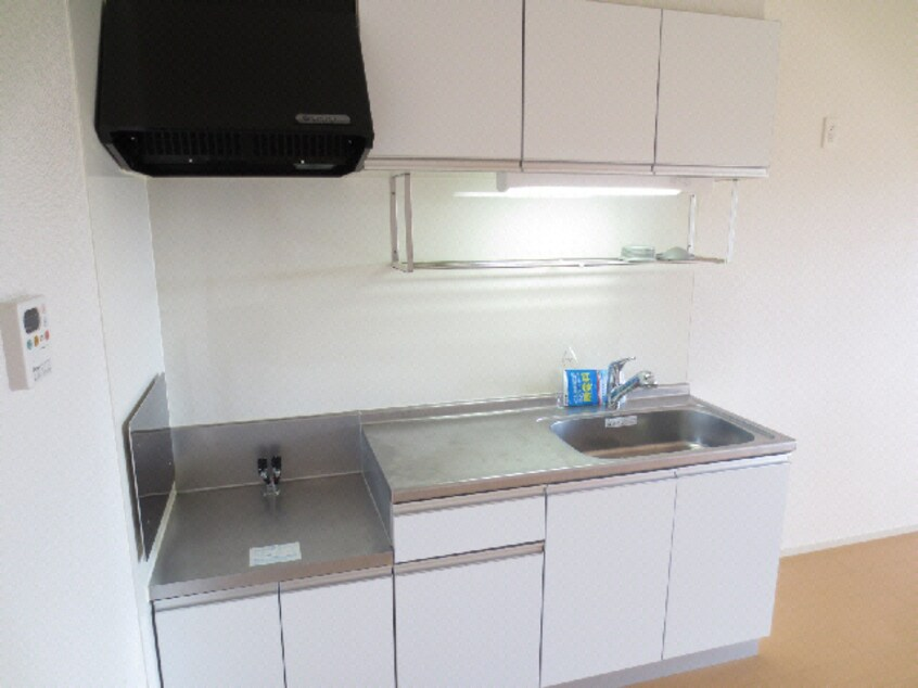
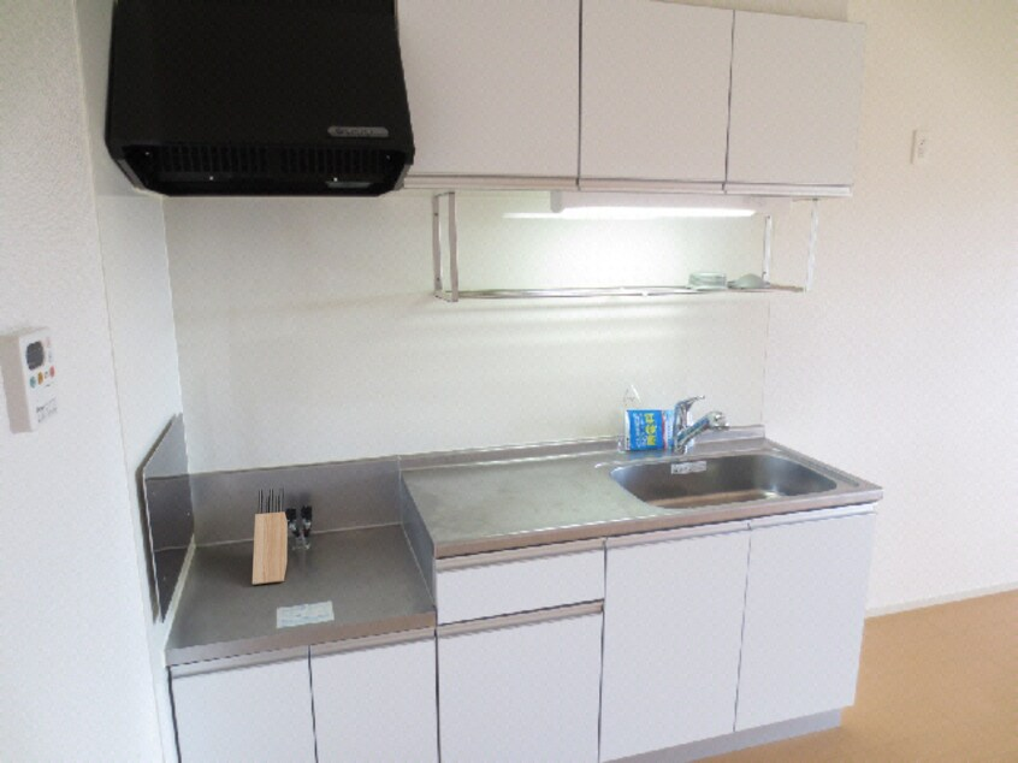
+ knife block (270, 532)
